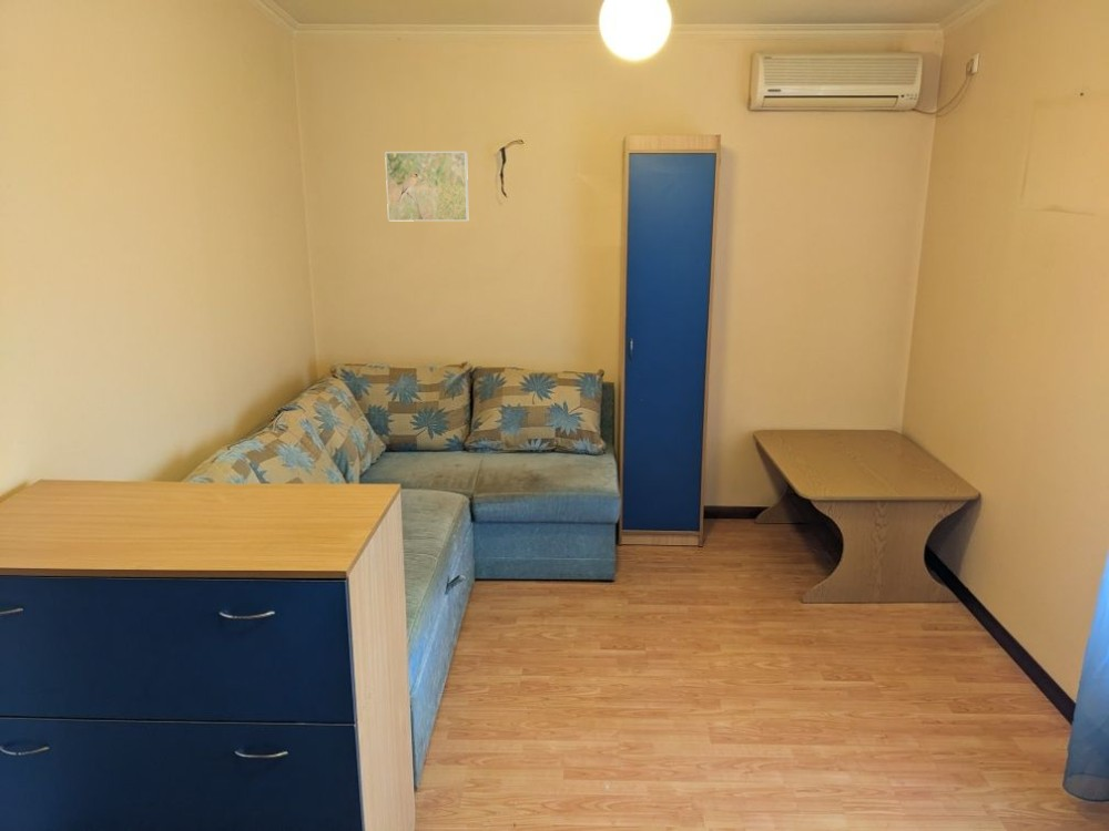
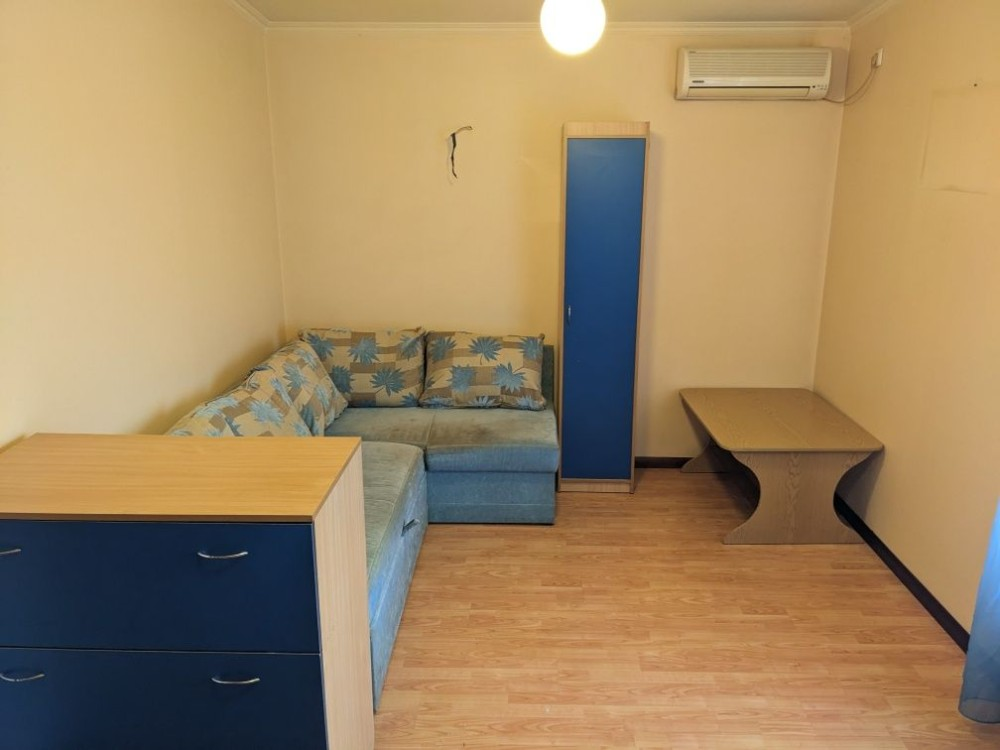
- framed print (427, 186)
